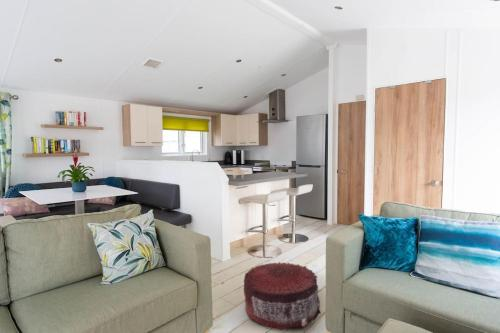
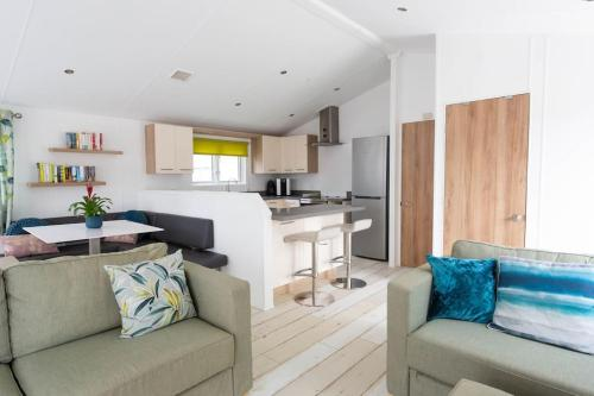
- pouf (281, 290)
